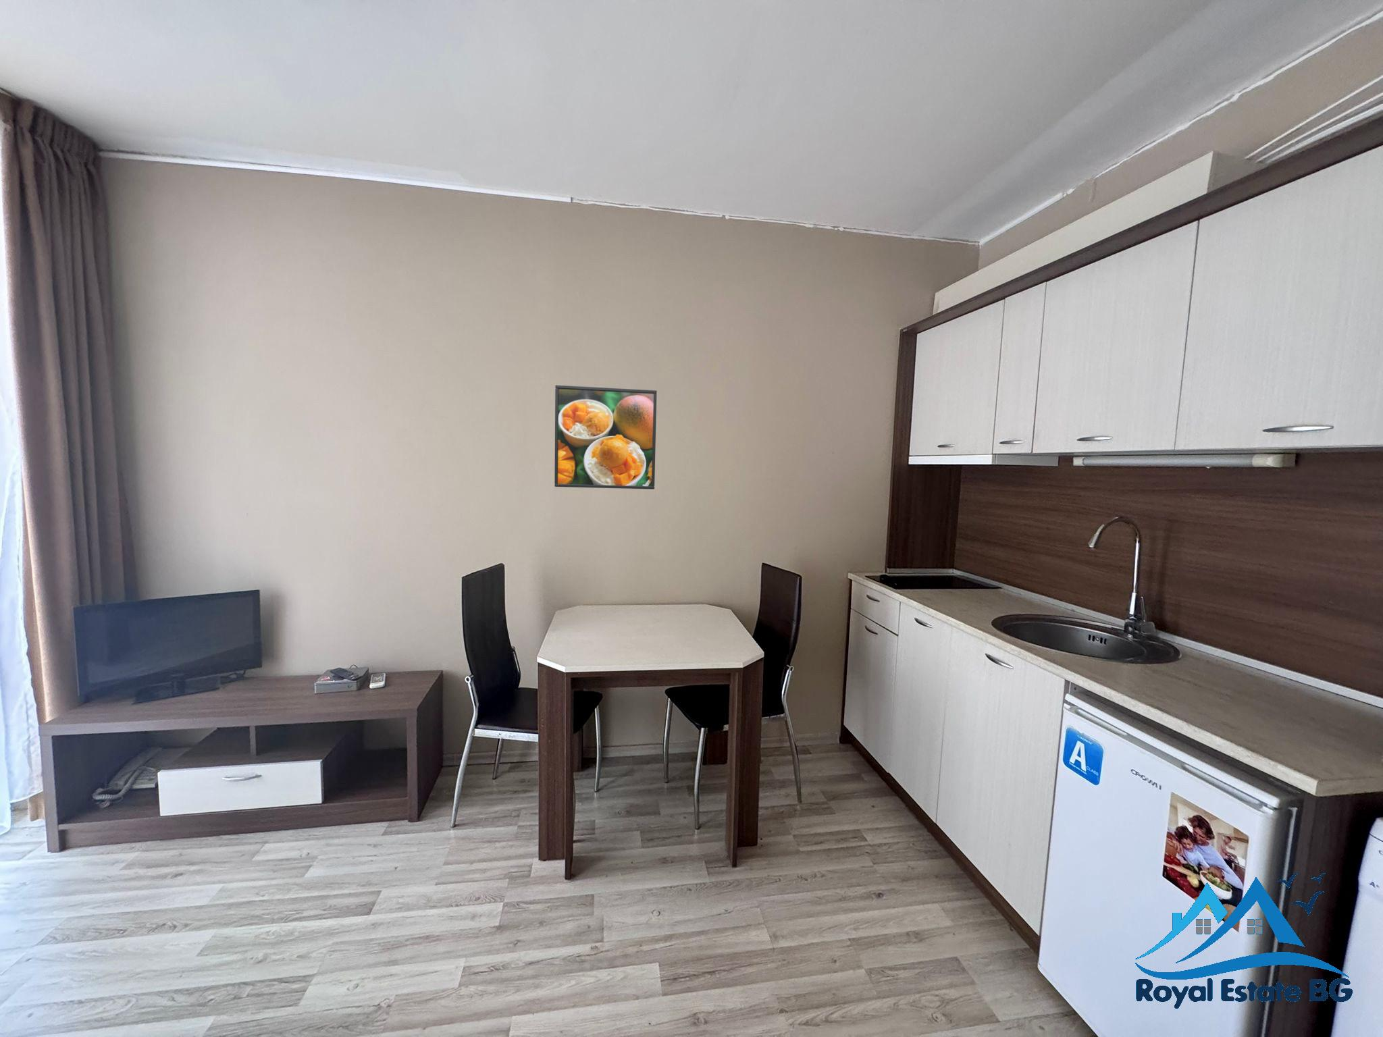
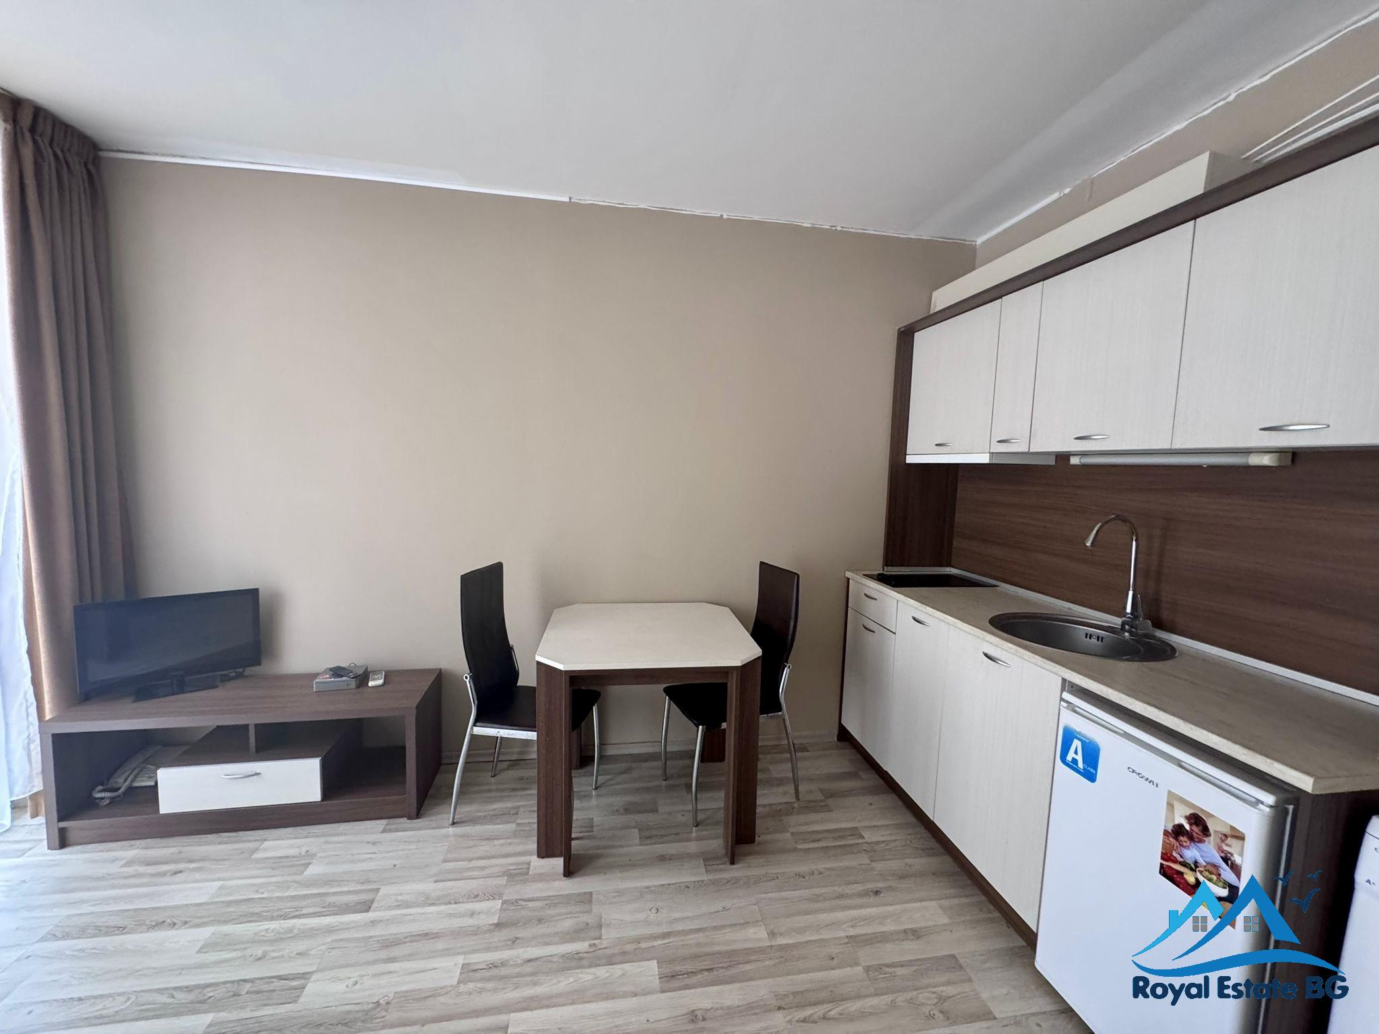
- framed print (605, 438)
